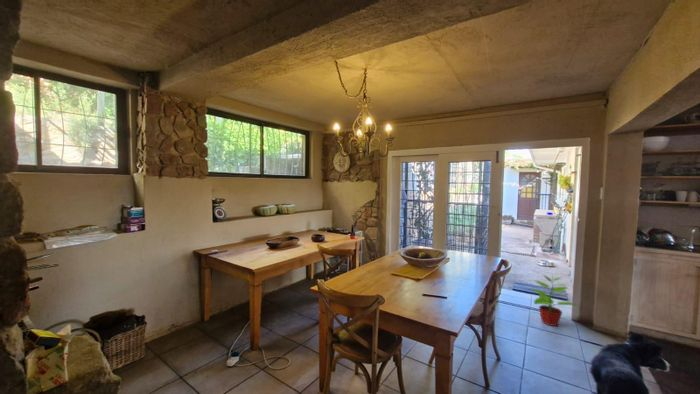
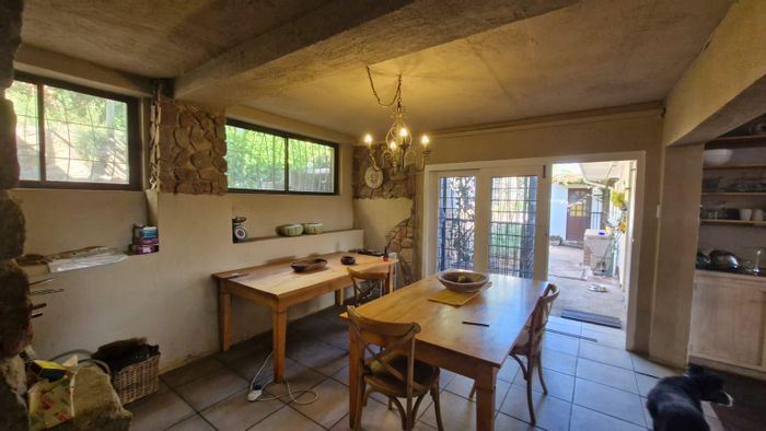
- potted plant (551, 299)
